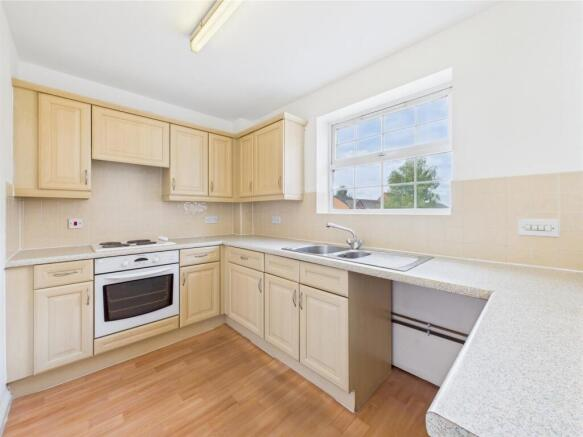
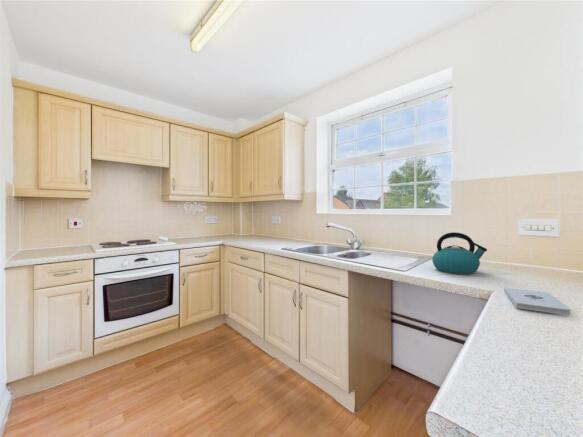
+ kettle (458, 251)
+ notepad (533, 299)
